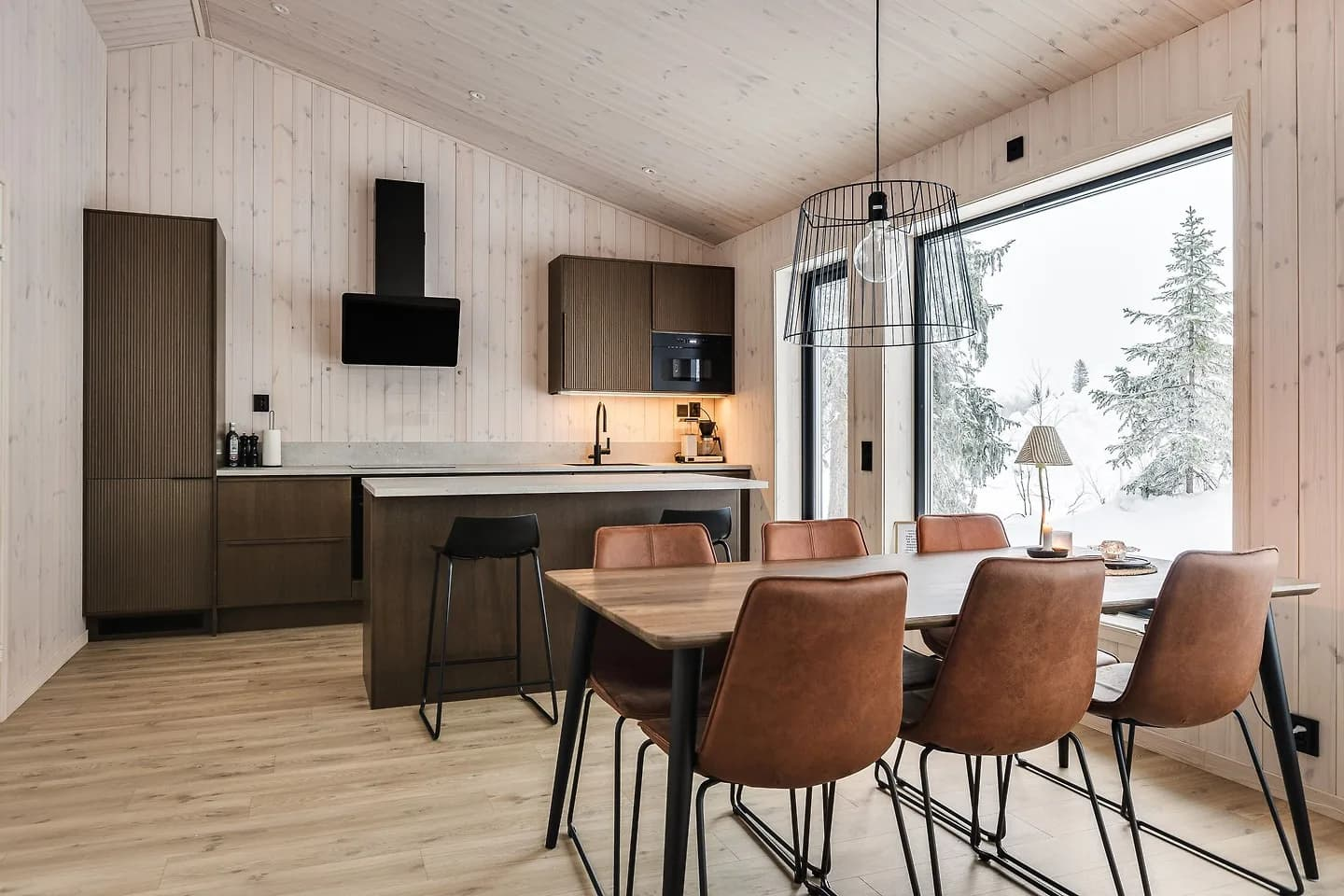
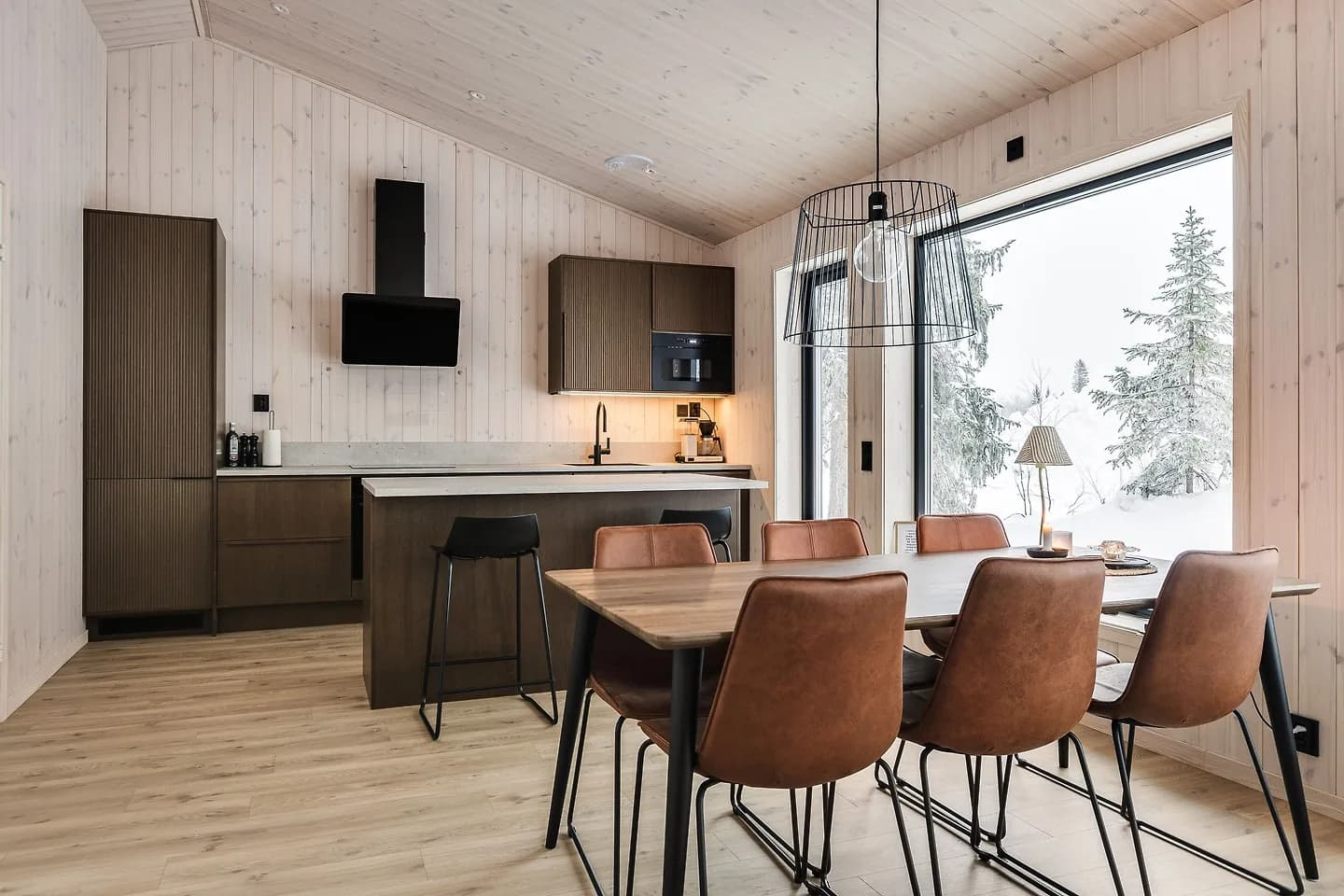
+ smoke detector (628, 164)
